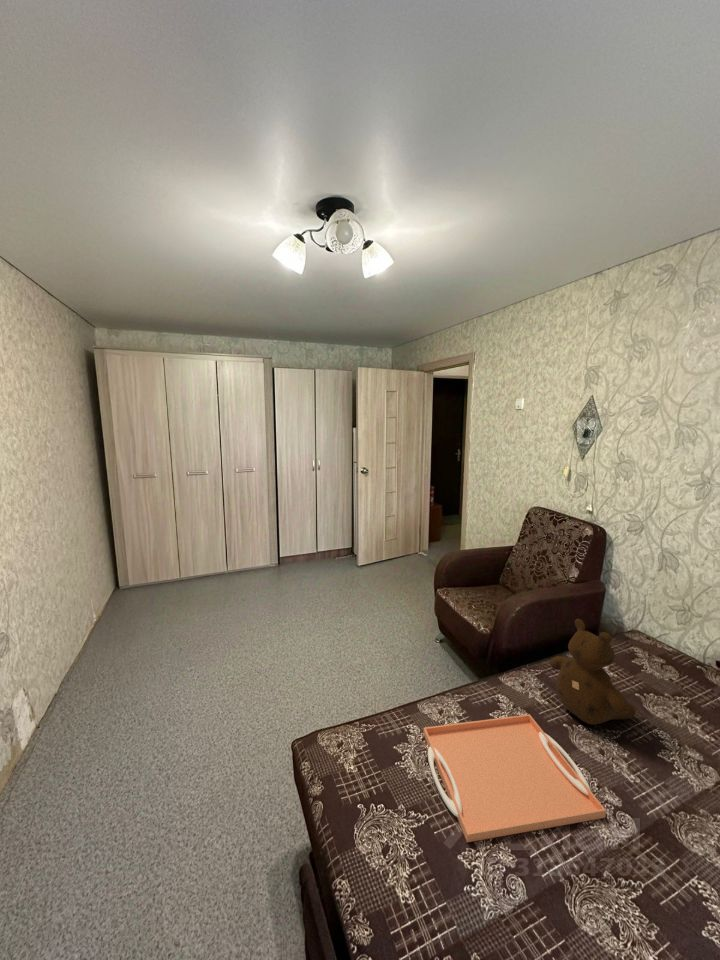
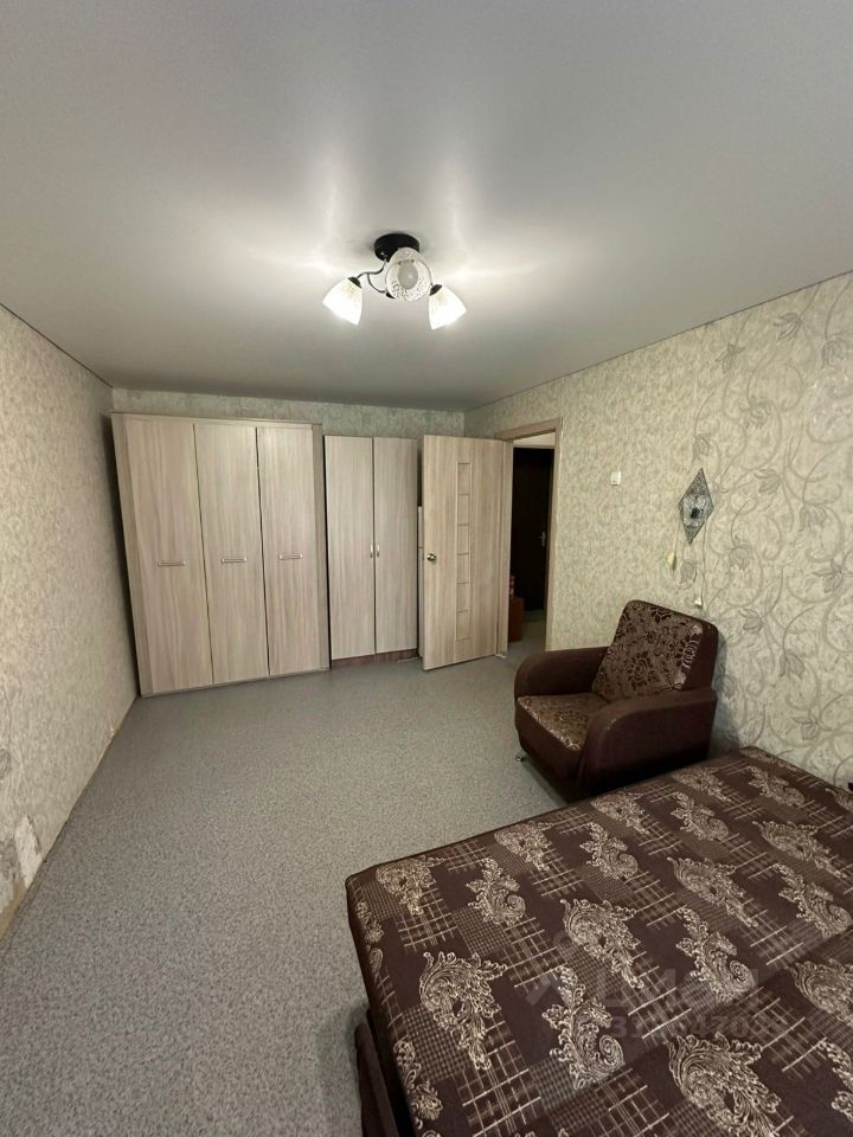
- teddy bear (596, 668)
- serving tray (503, 767)
